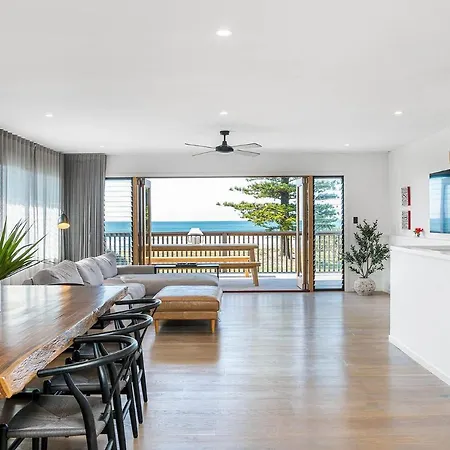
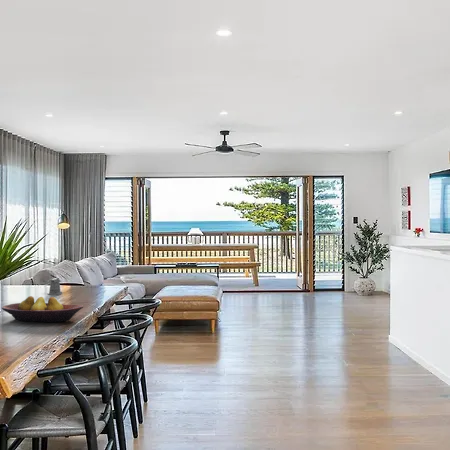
+ pepper shaker (53, 286)
+ fruit bowl (42, 307)
